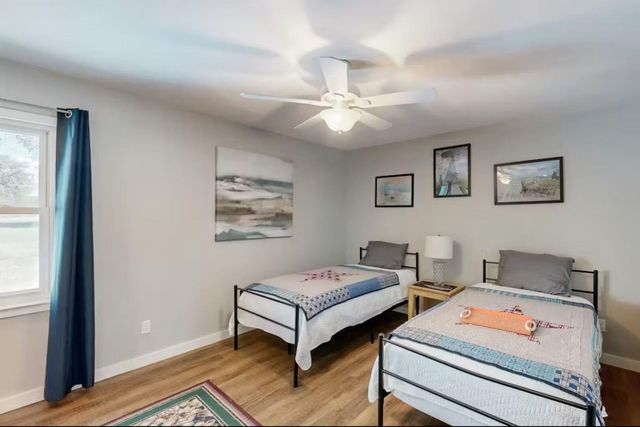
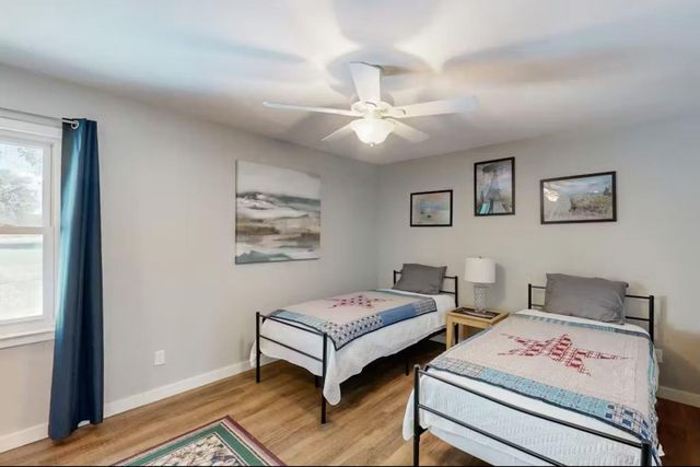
- serving tray (496, 319)
